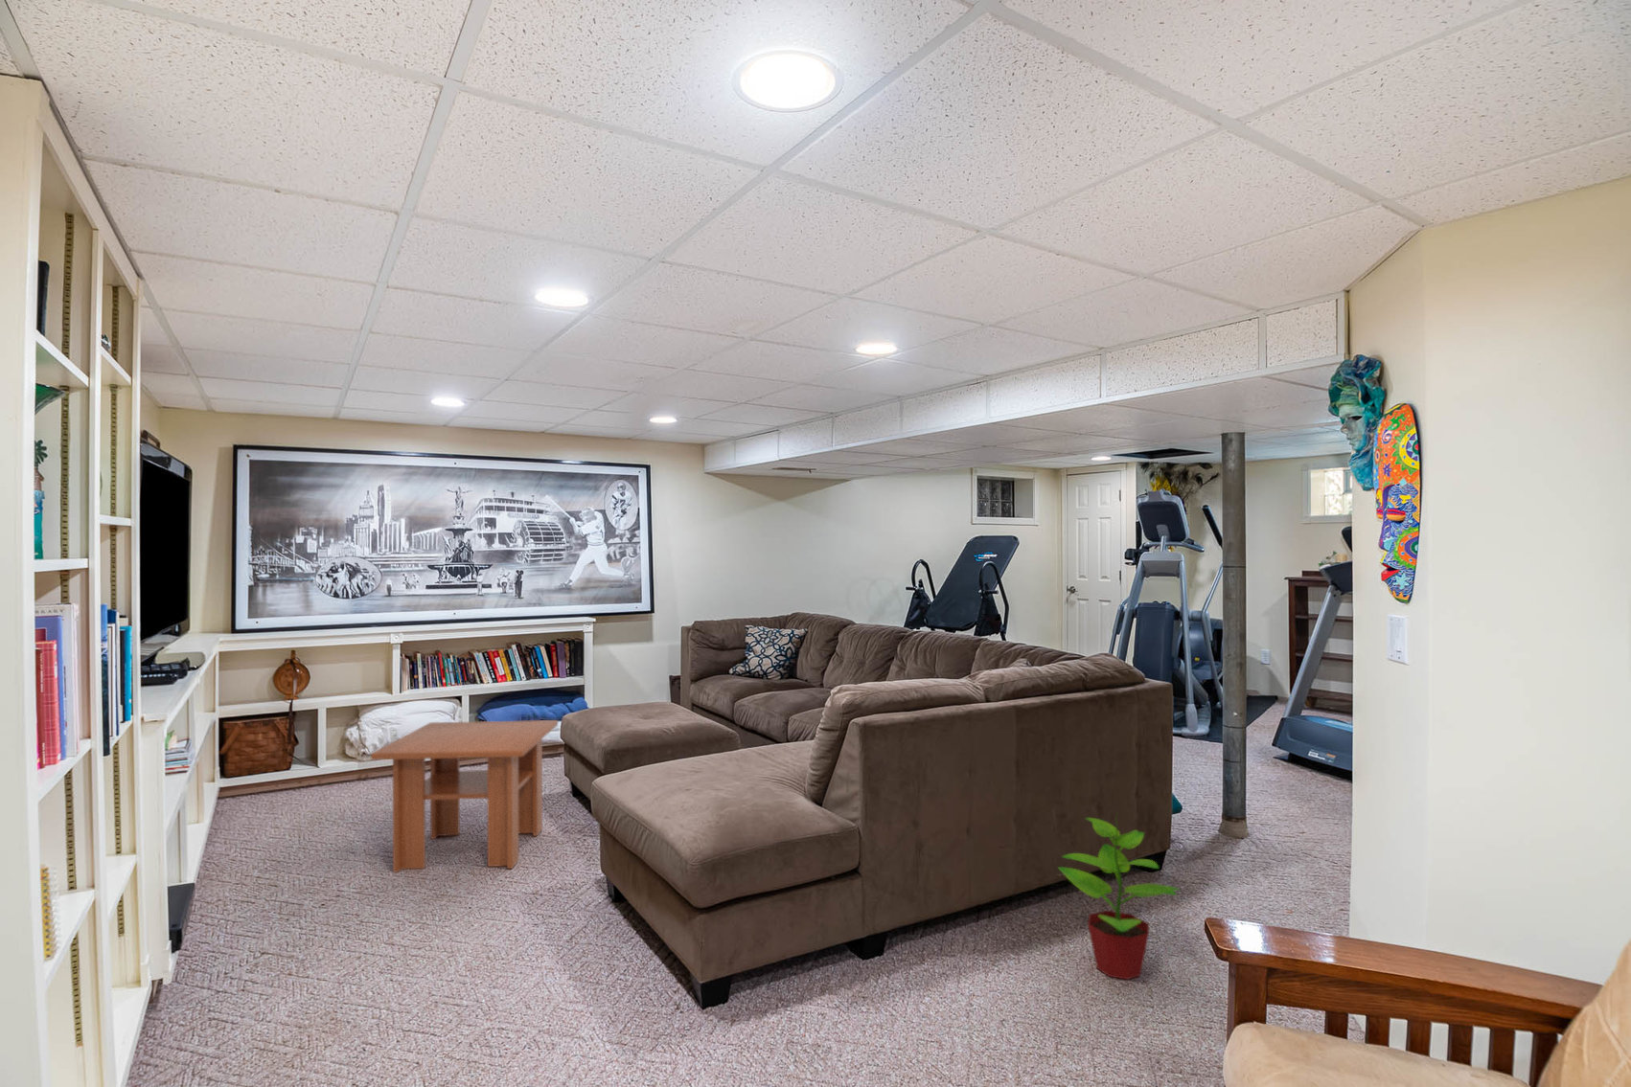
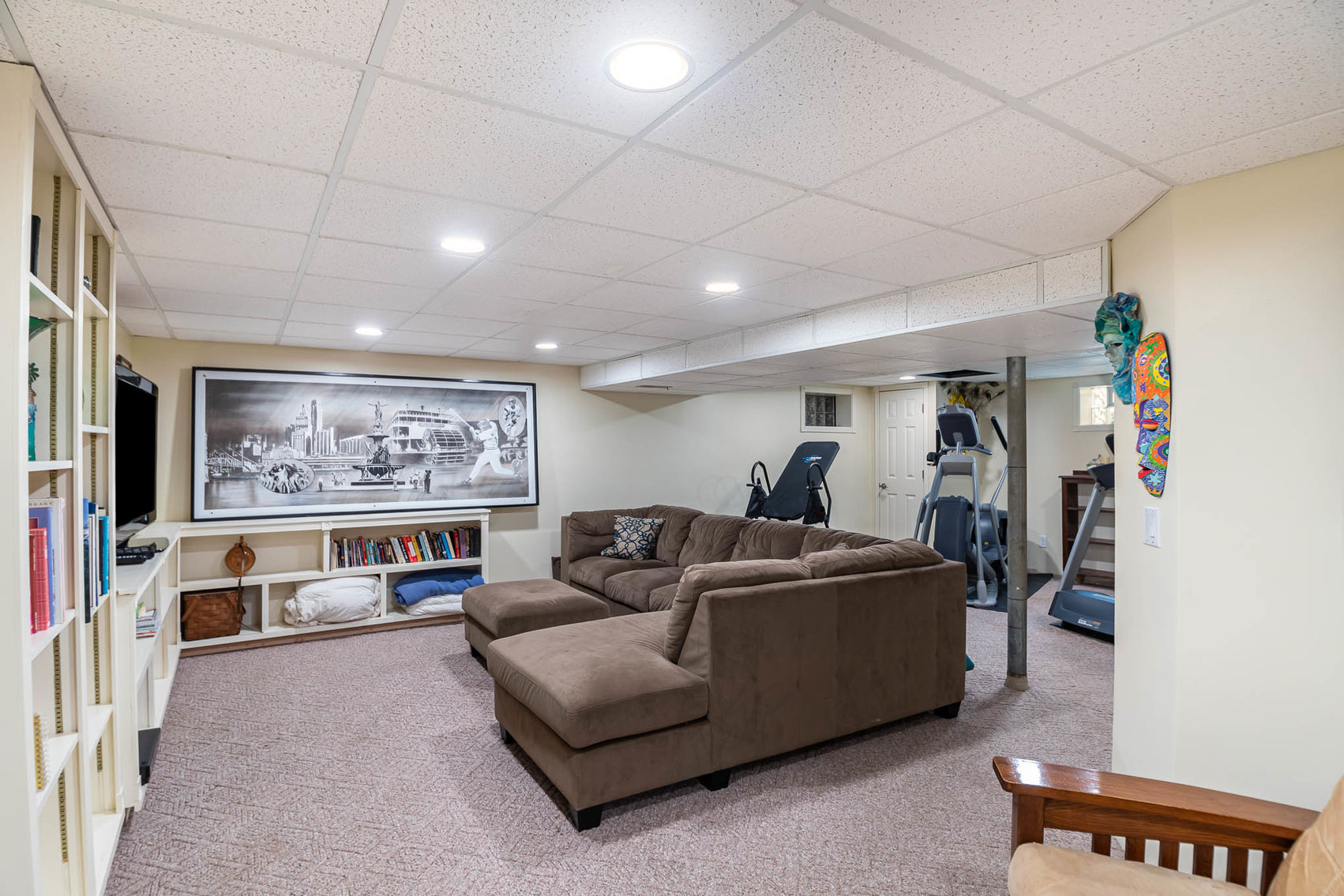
- coffee table (472, 792)
- potted plant (1110, 888)
